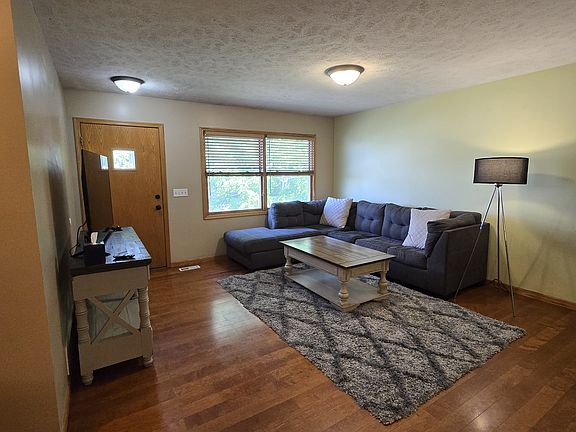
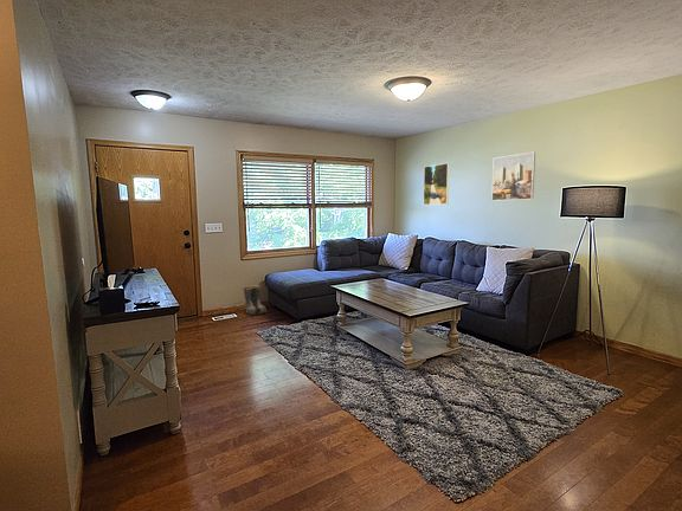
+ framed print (436, 185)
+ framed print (511, 177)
+ boots (253, 299)
